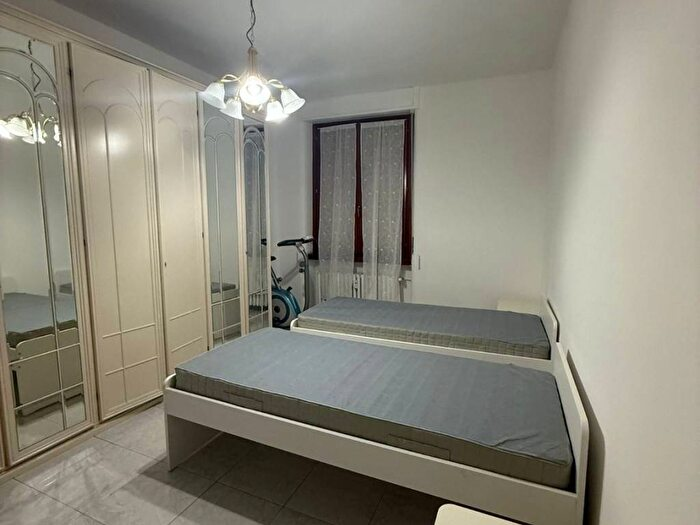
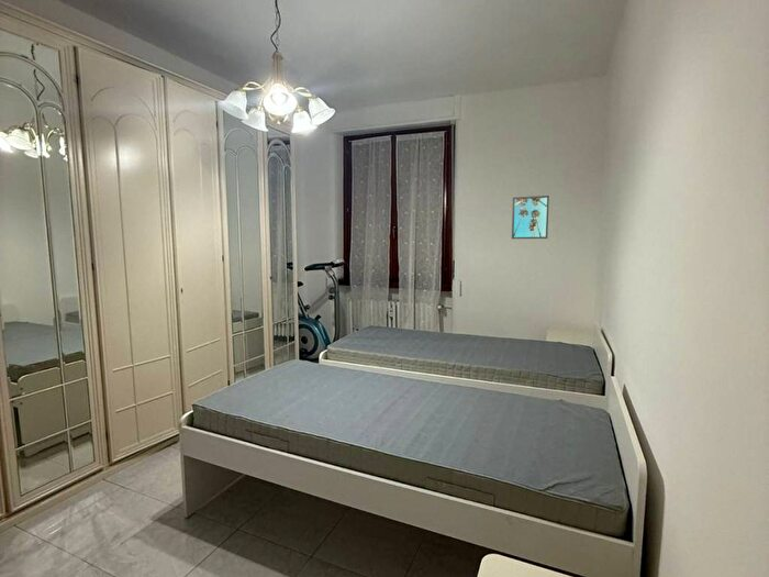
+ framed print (530, 218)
